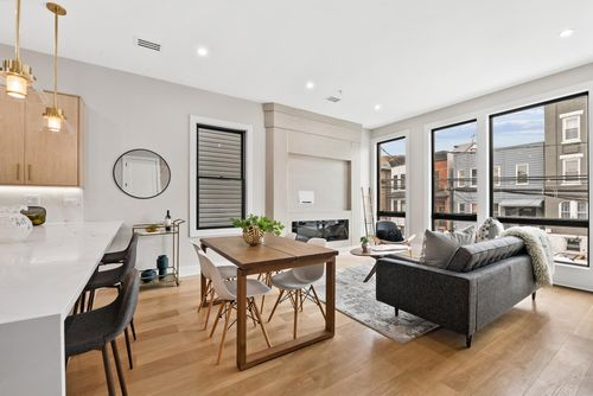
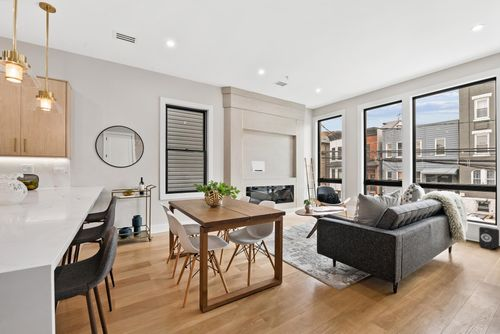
+ speaker (488, 237)
